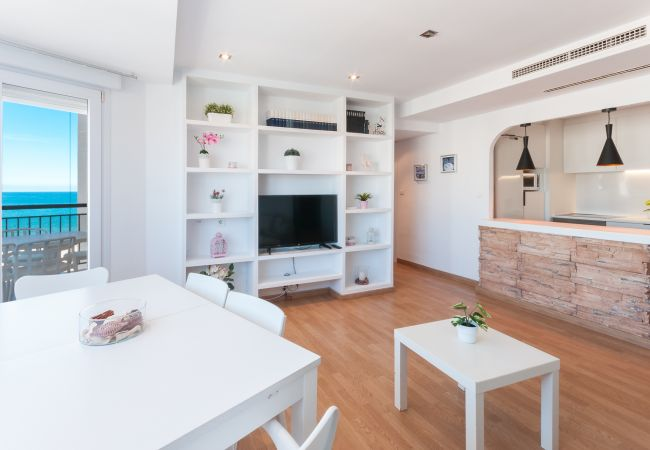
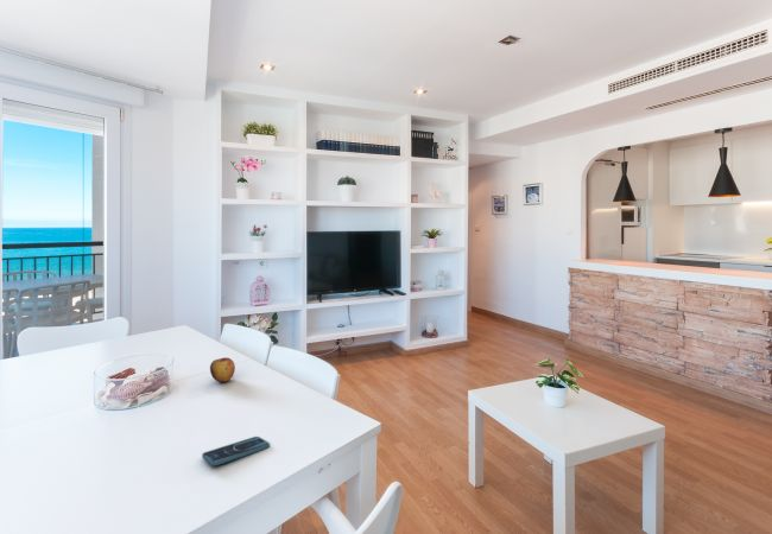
+ smartphone (236, 450)
+ apple (222, 369)
